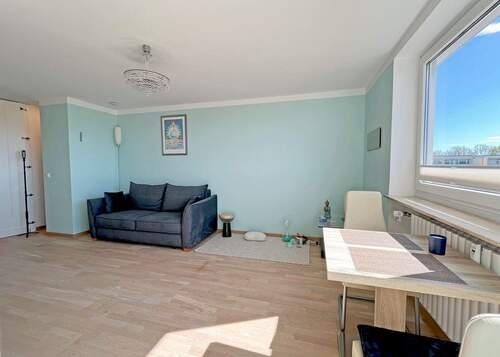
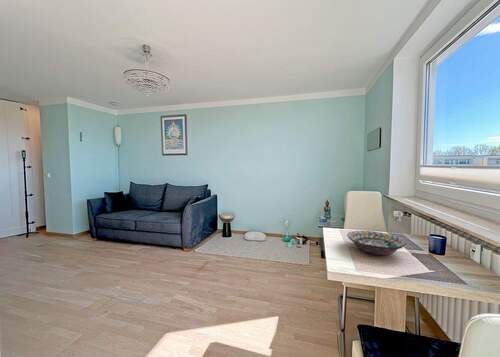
+ decorative bowl (374, 244)
